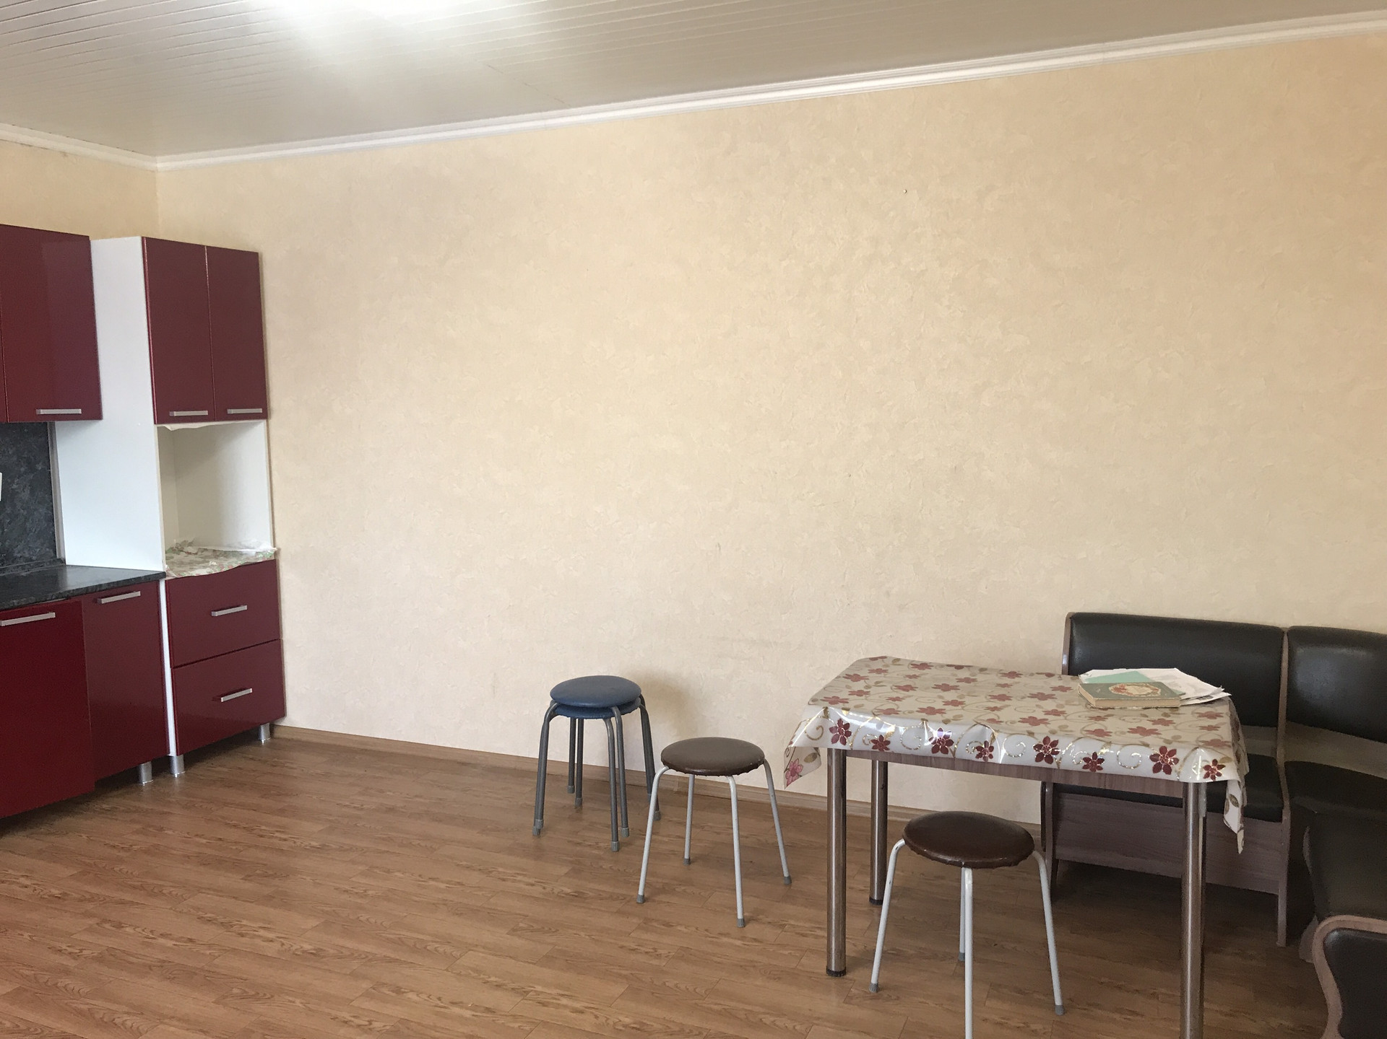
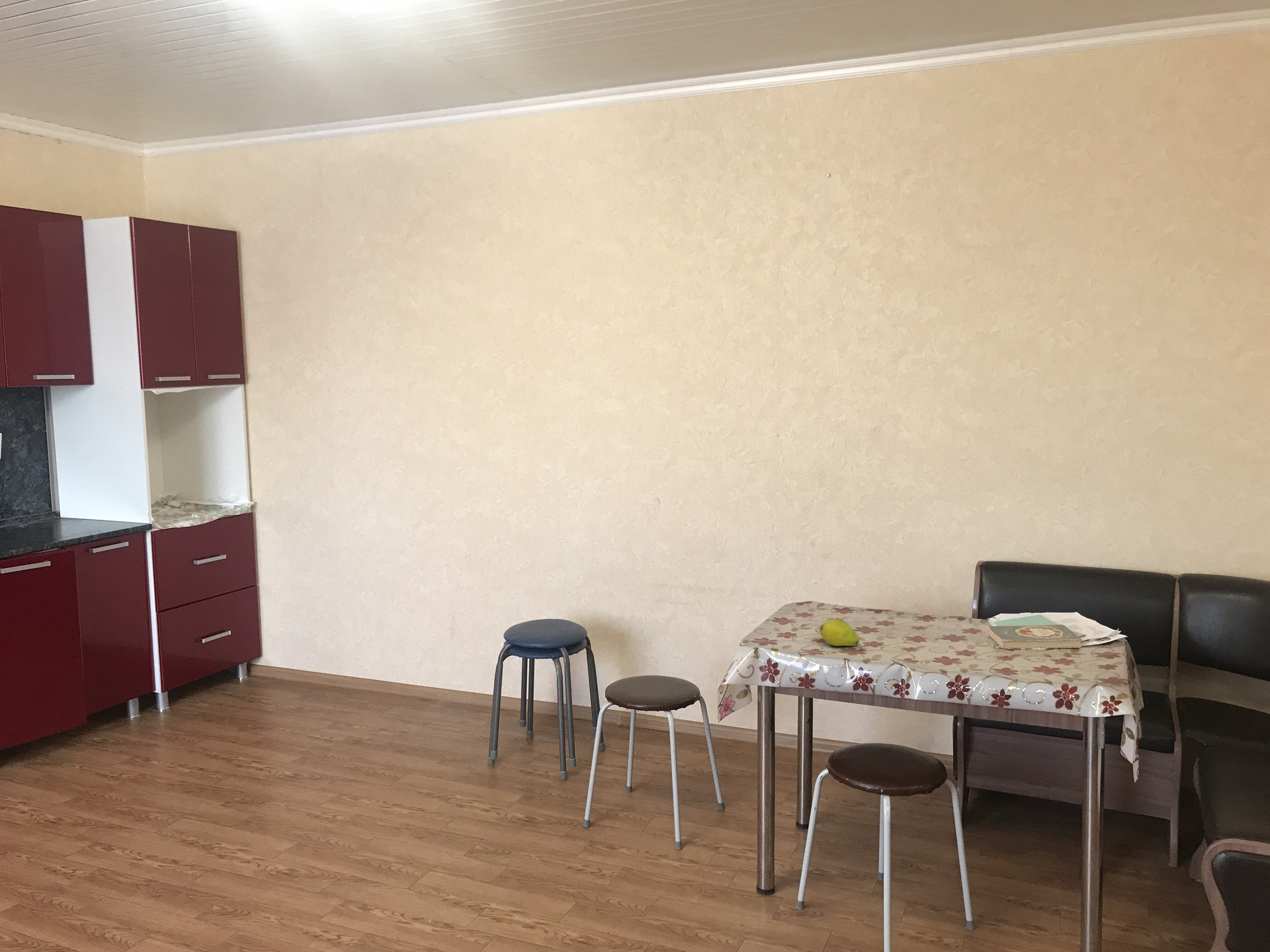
+ fruit (842, 633)
